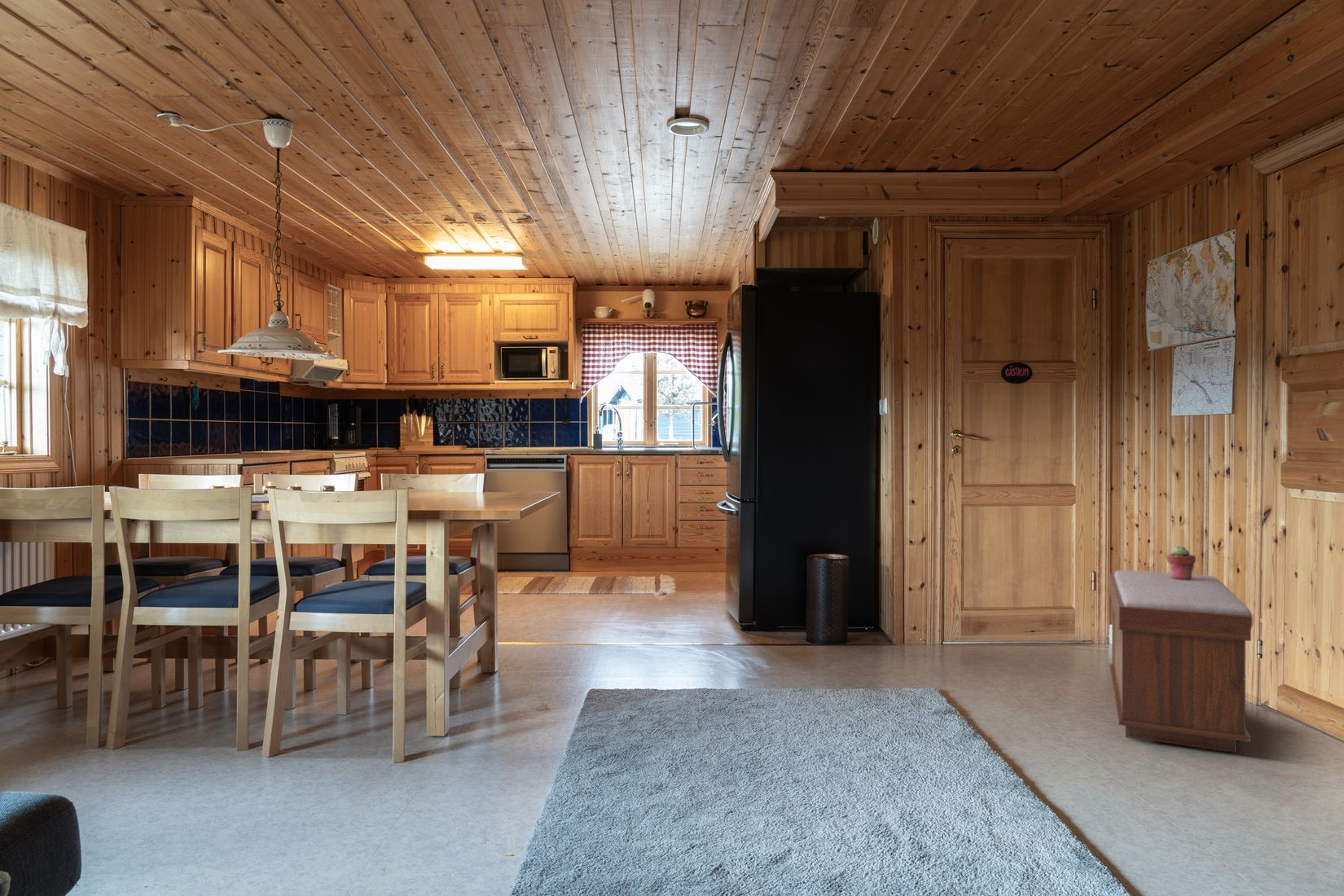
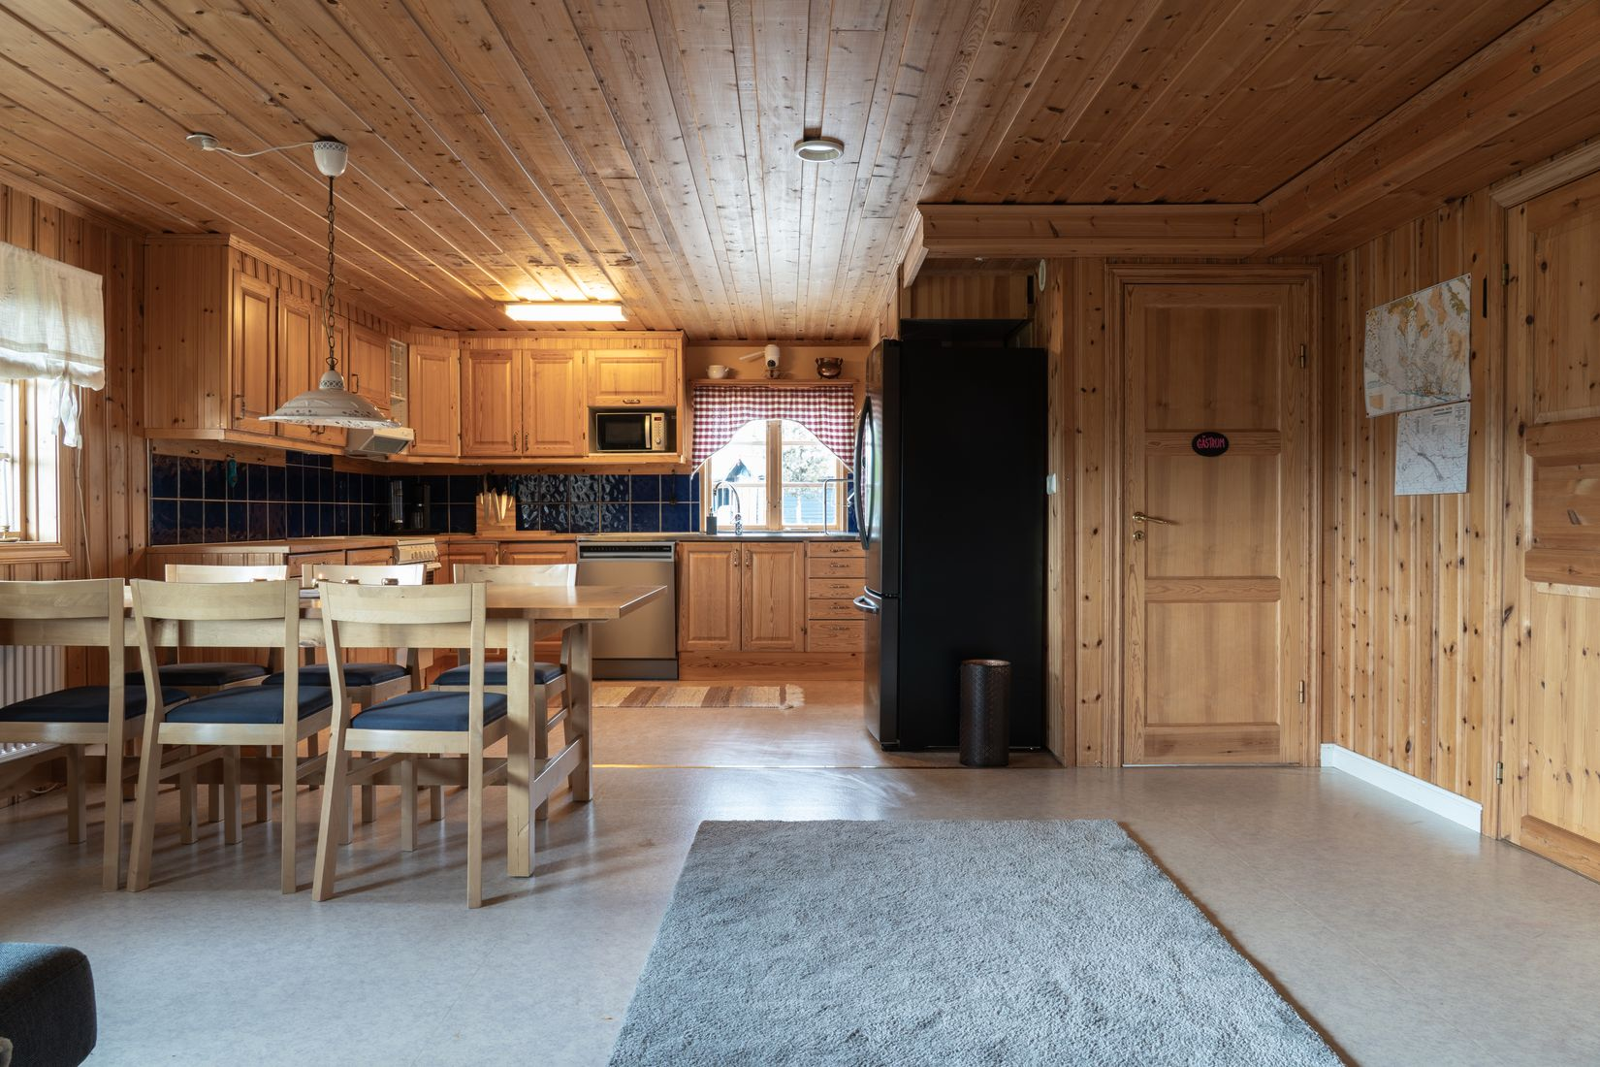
- bench (1171, 649)
- potted succulent (1181, 561)
